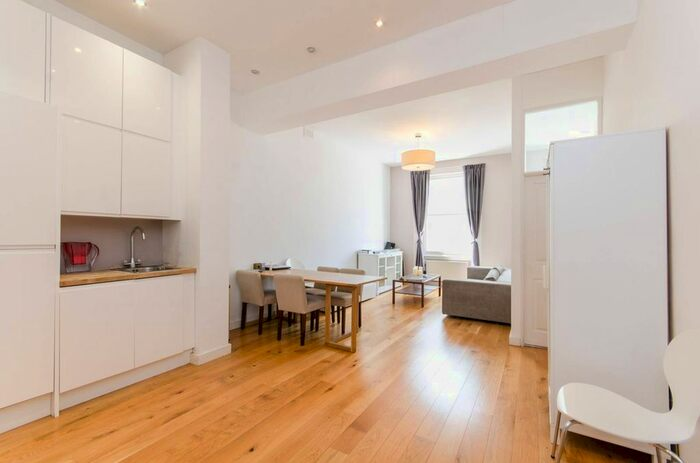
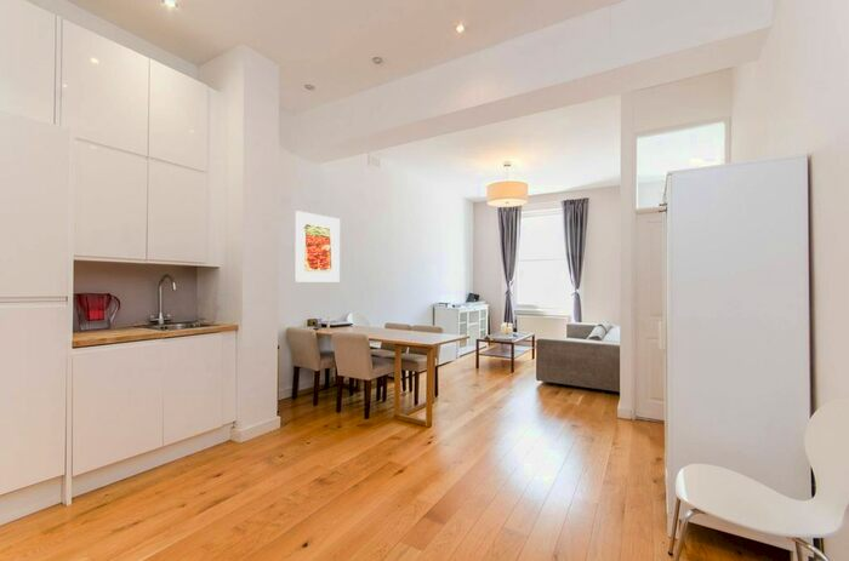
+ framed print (318, 248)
